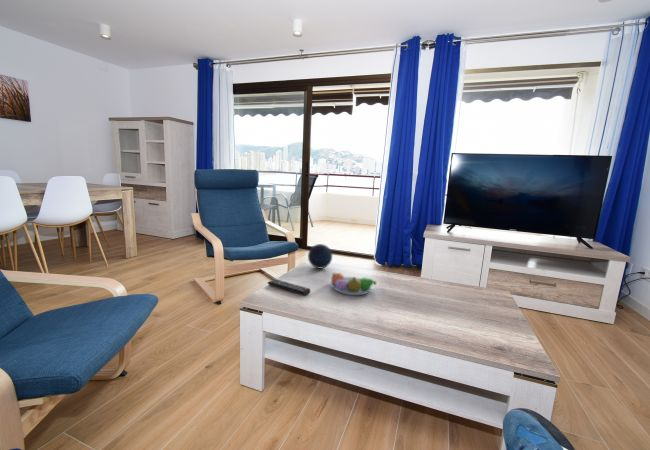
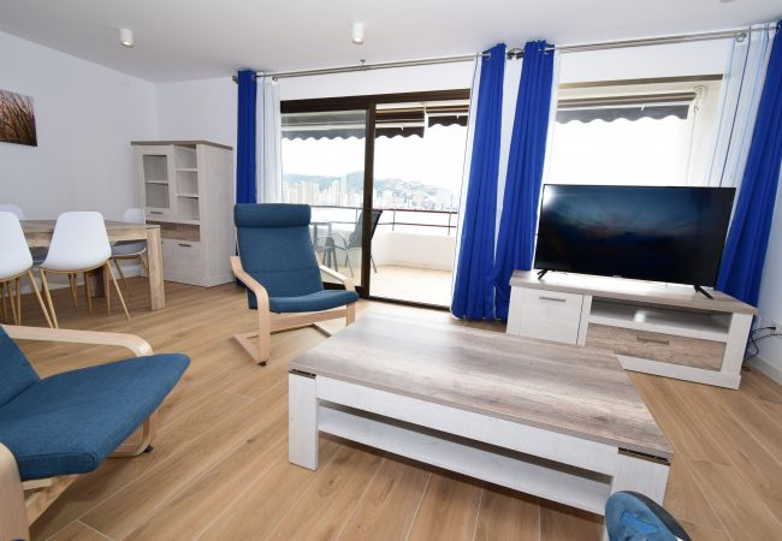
- remote control (288, 286)
- fruit bowl (353, 280)
- decorative orb (320, 256)
